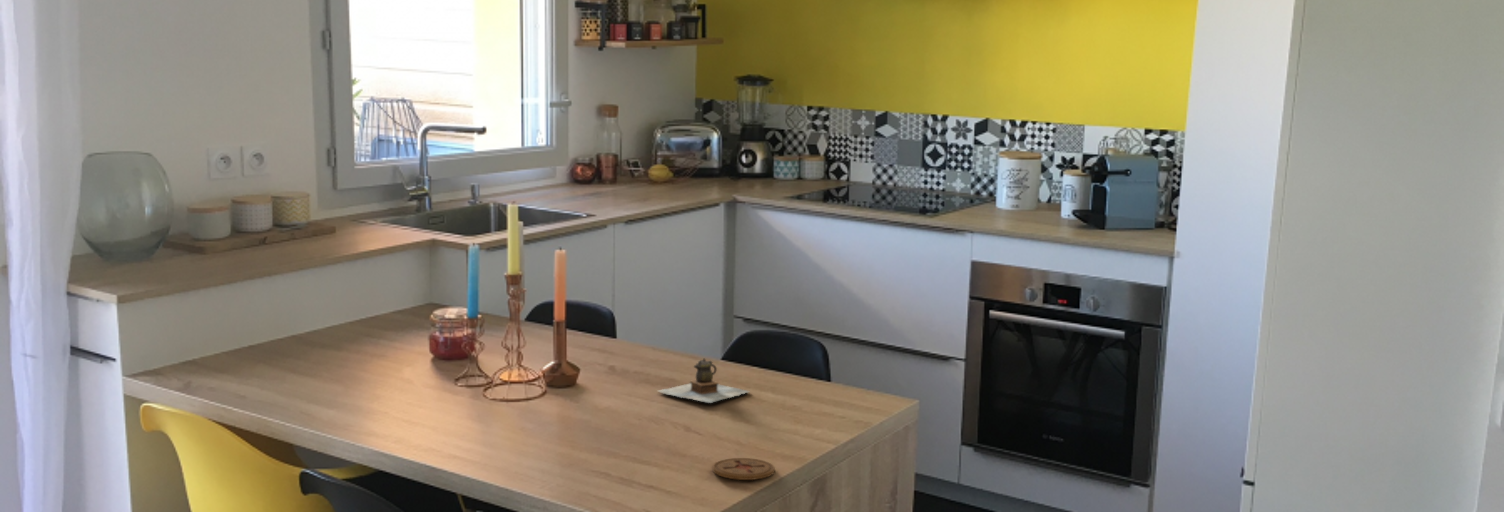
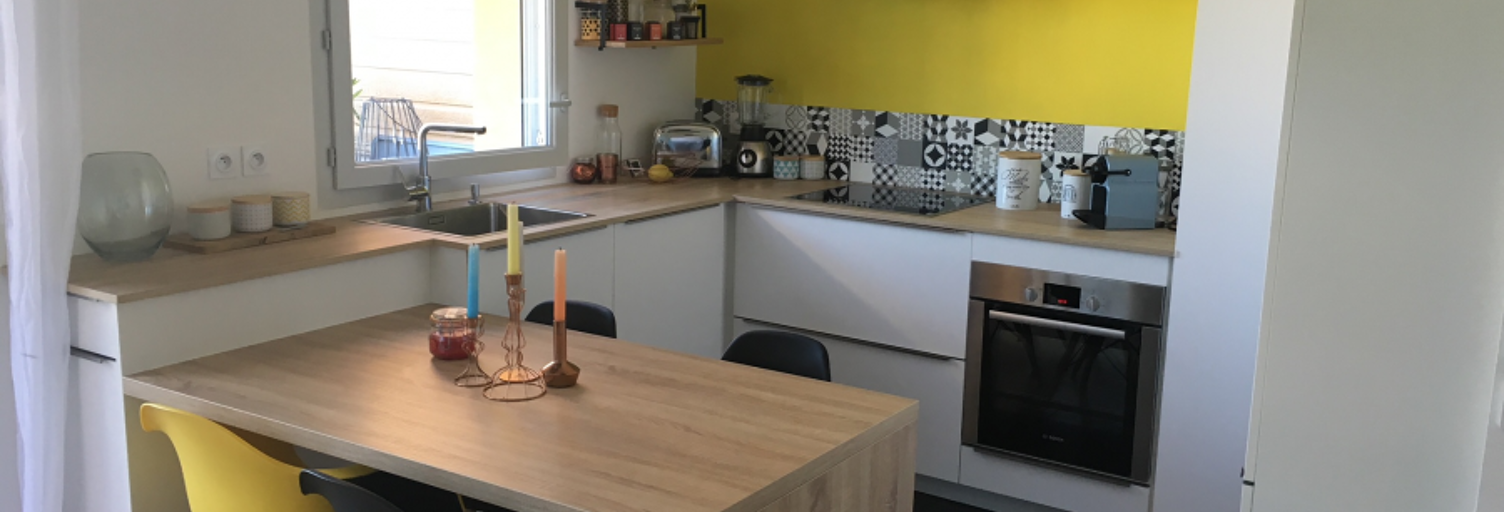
- teapot (703, 375)
- coaster (743, 468)
